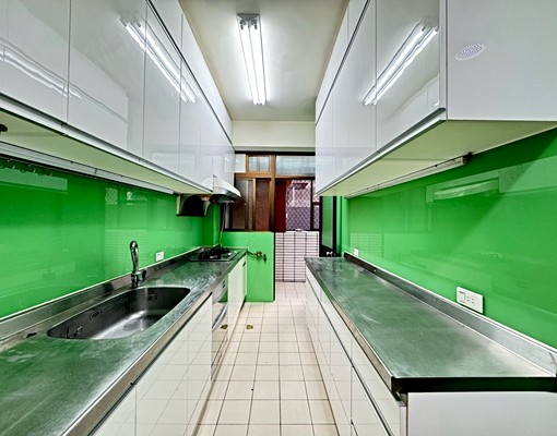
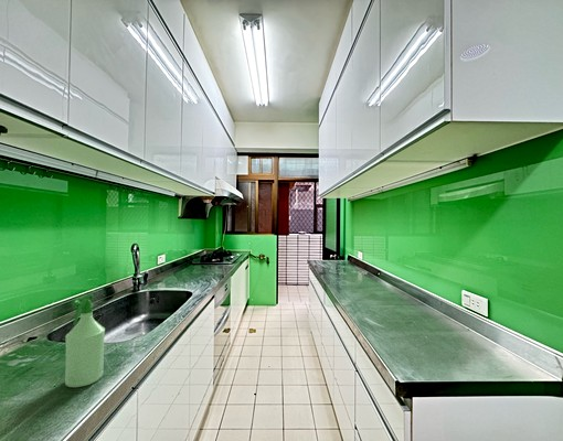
+ spray bottle (85, 336)
